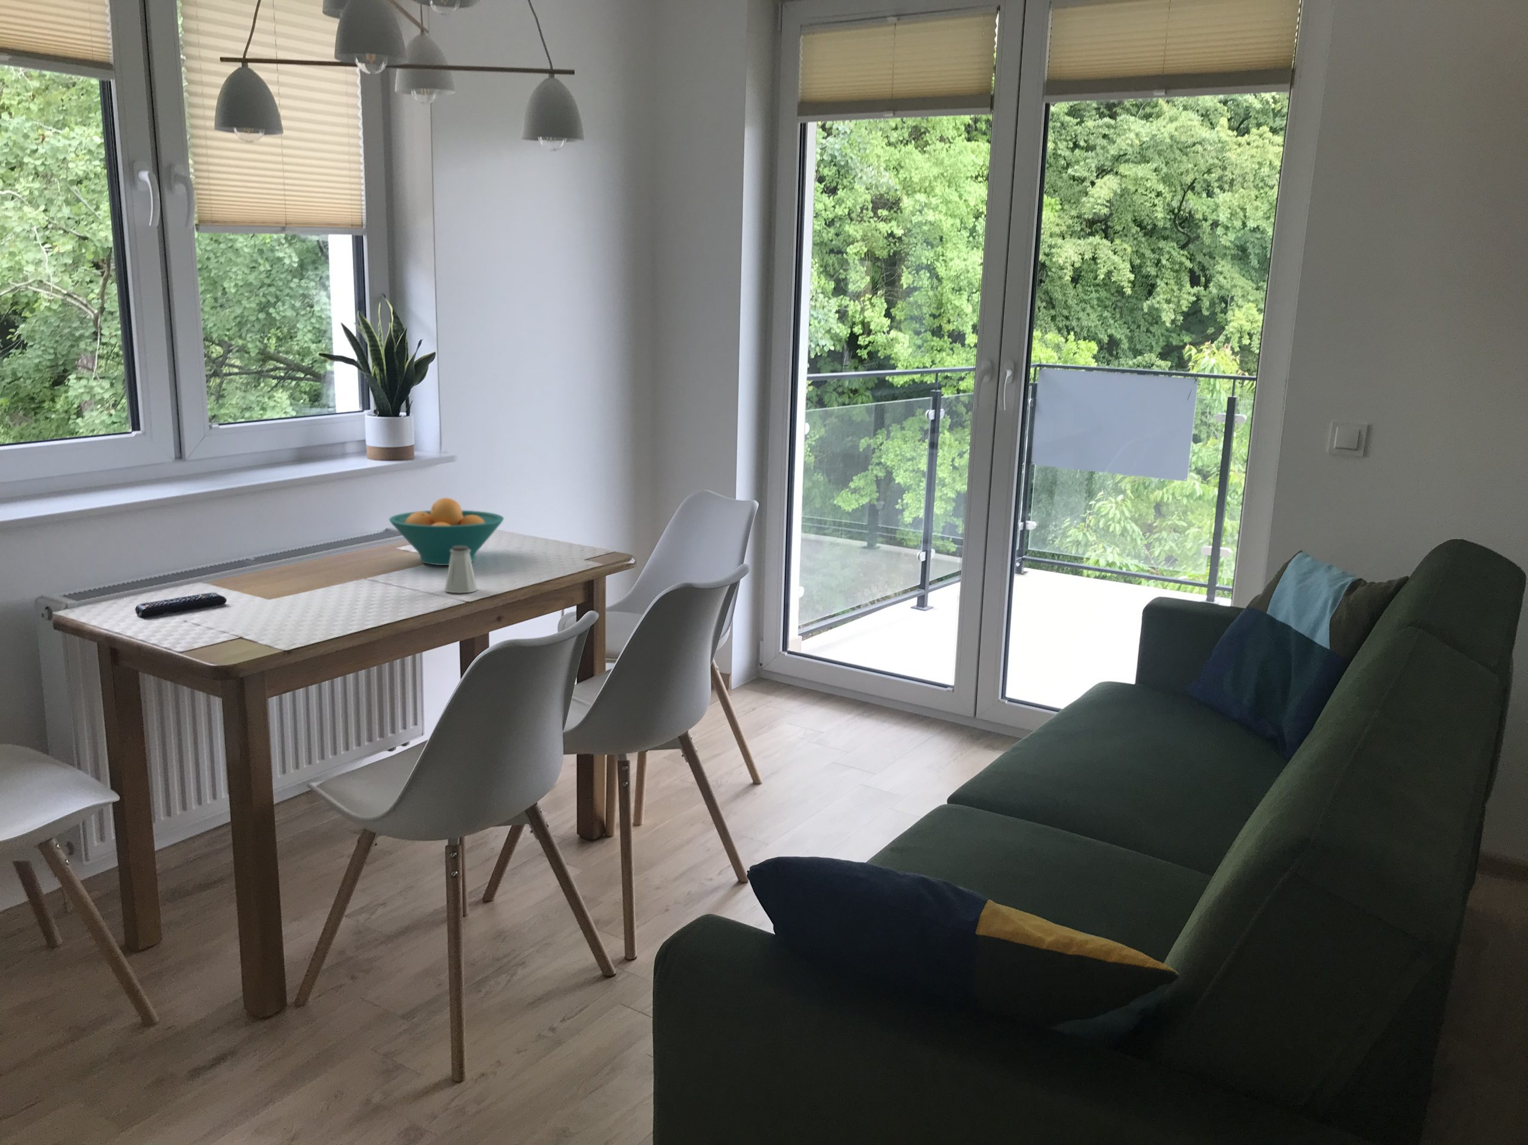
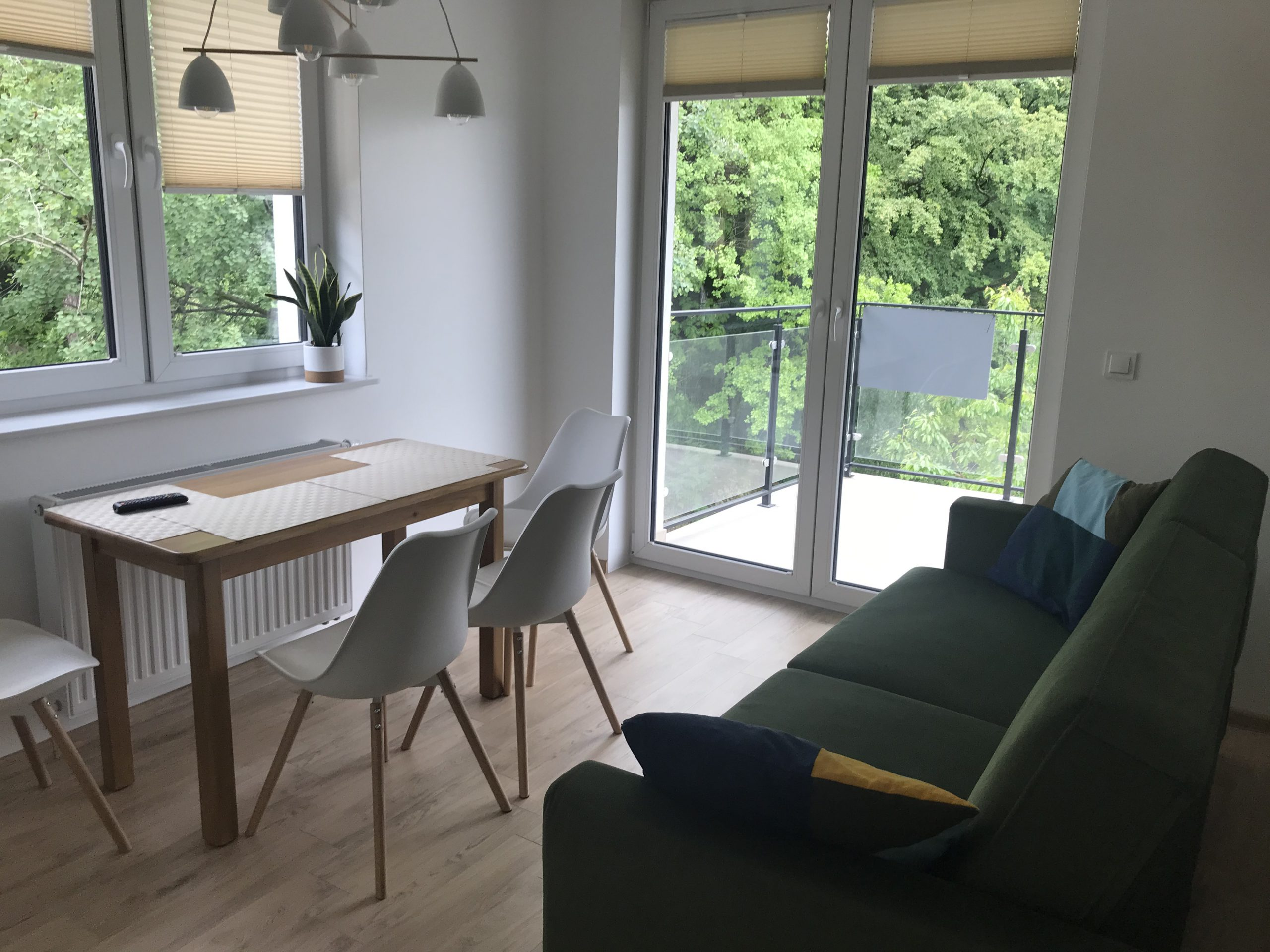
- fruit bowl (448, 529)
- saltshaker (460, 569)
